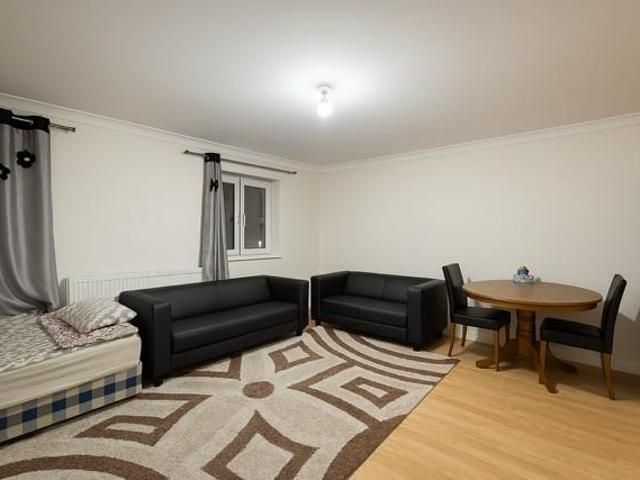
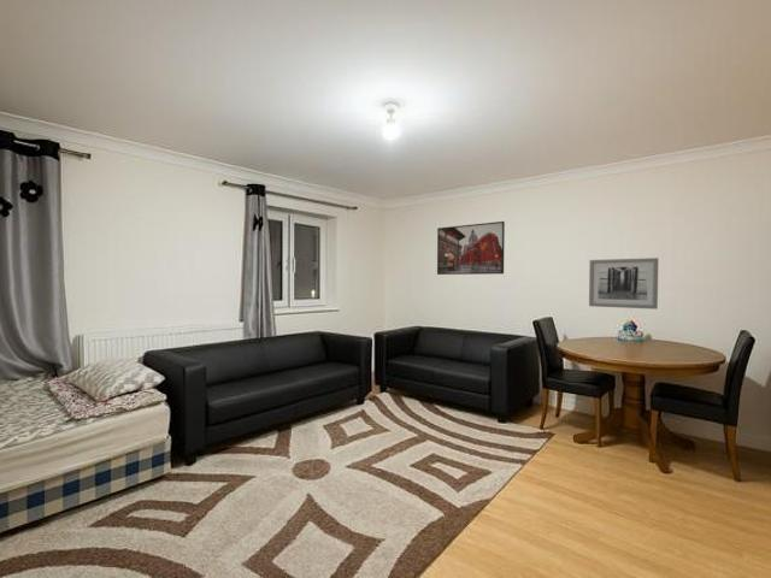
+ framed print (469, 249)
+ wall art (622, 283)
